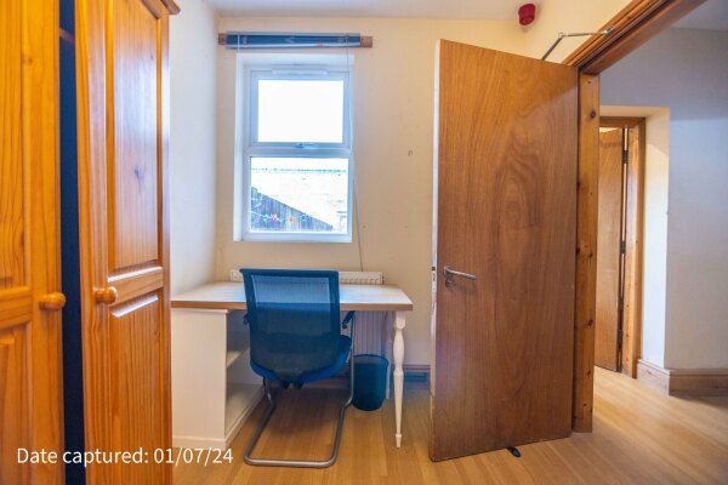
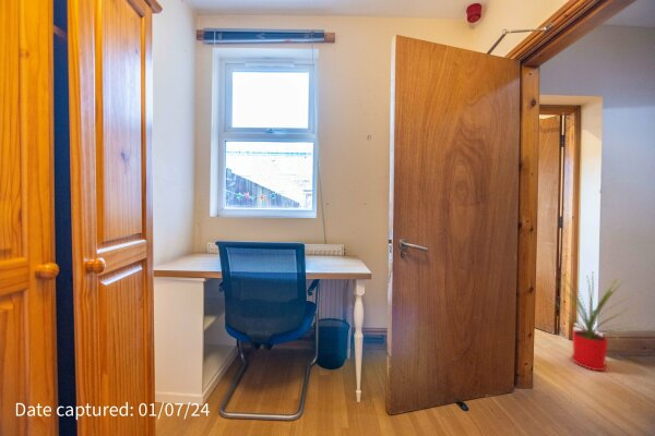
+ house plant (590, 317)
